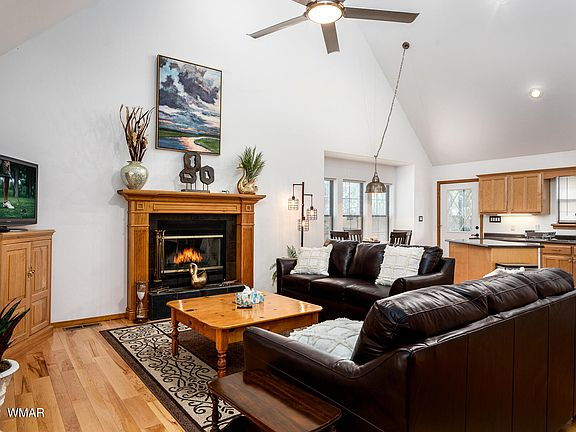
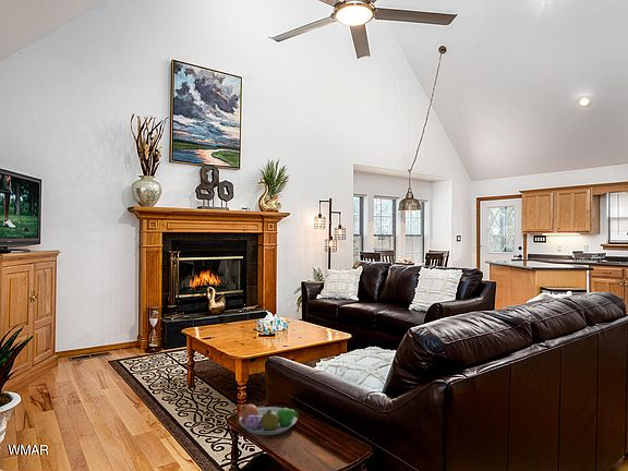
+ fruit bowl (269, 413)
